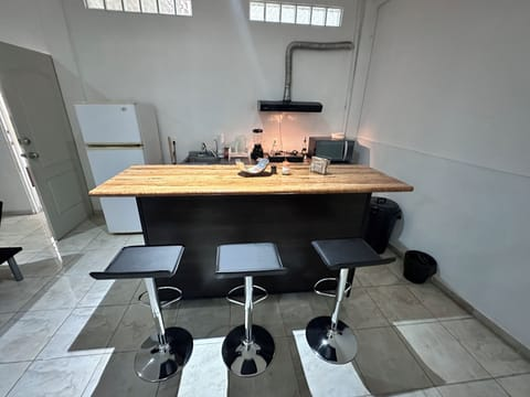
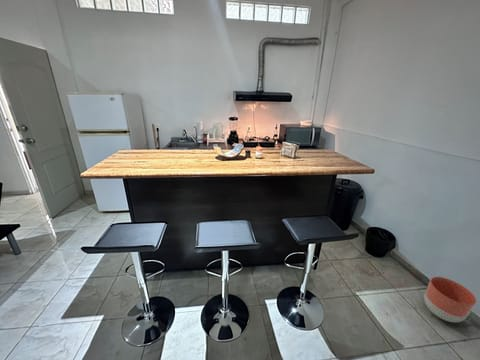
+ planter (446, 301)
